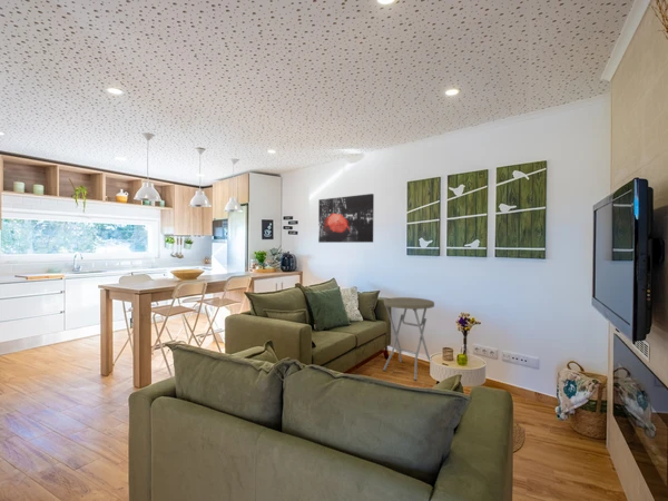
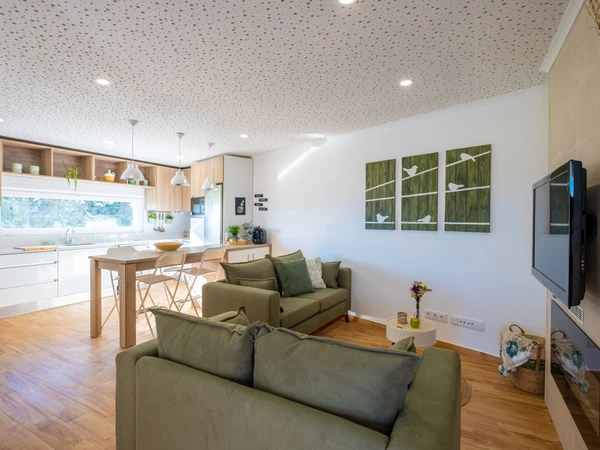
- wall art (344, 219)
- side table (397, 334)
